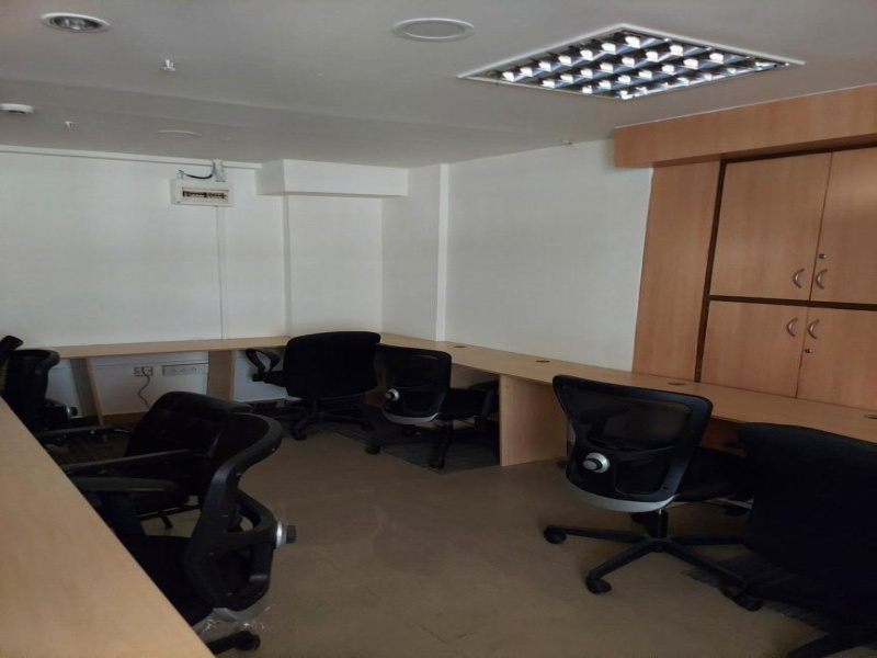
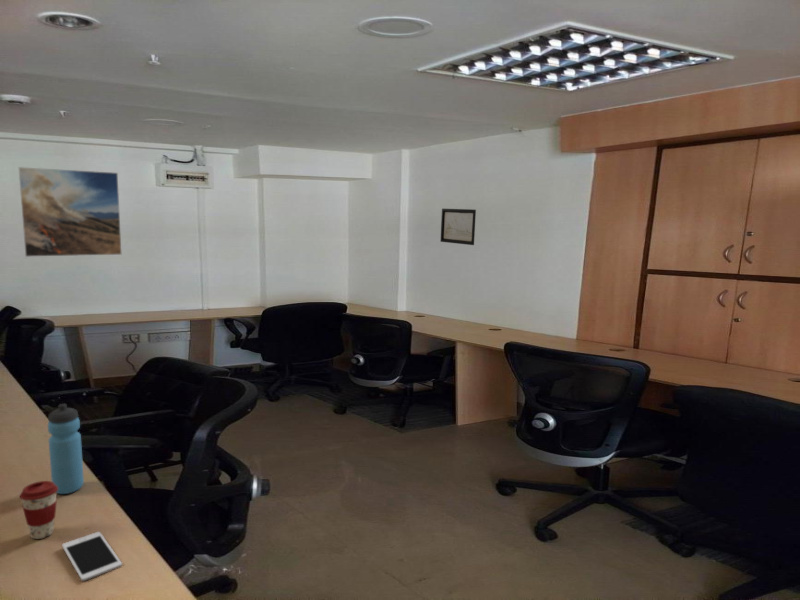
+ water bottle (65, 447)
+ wall art (457, 226)
+ cell phone (91, 554)
+ coffee cup (40, 510)
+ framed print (72, 213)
